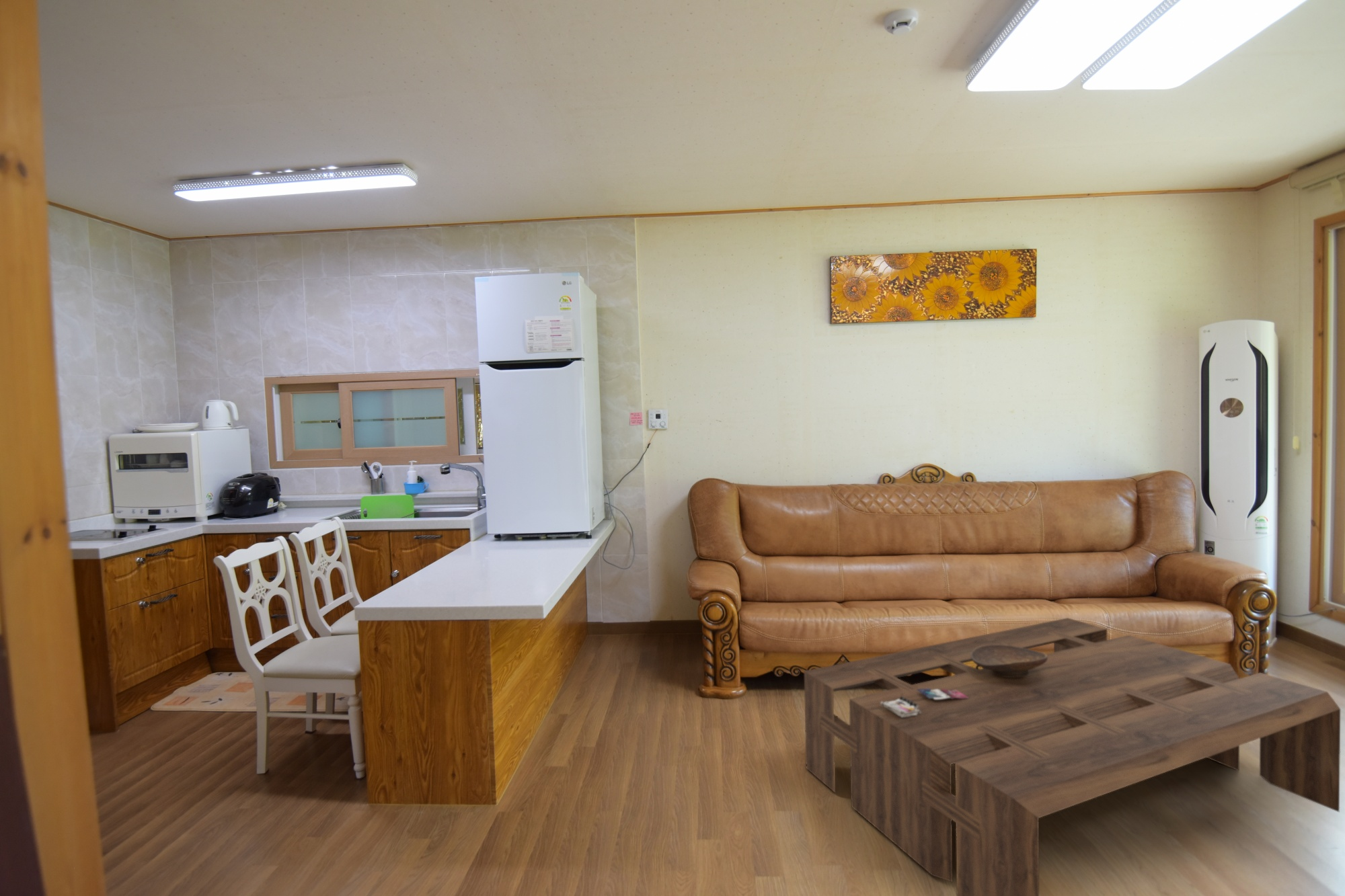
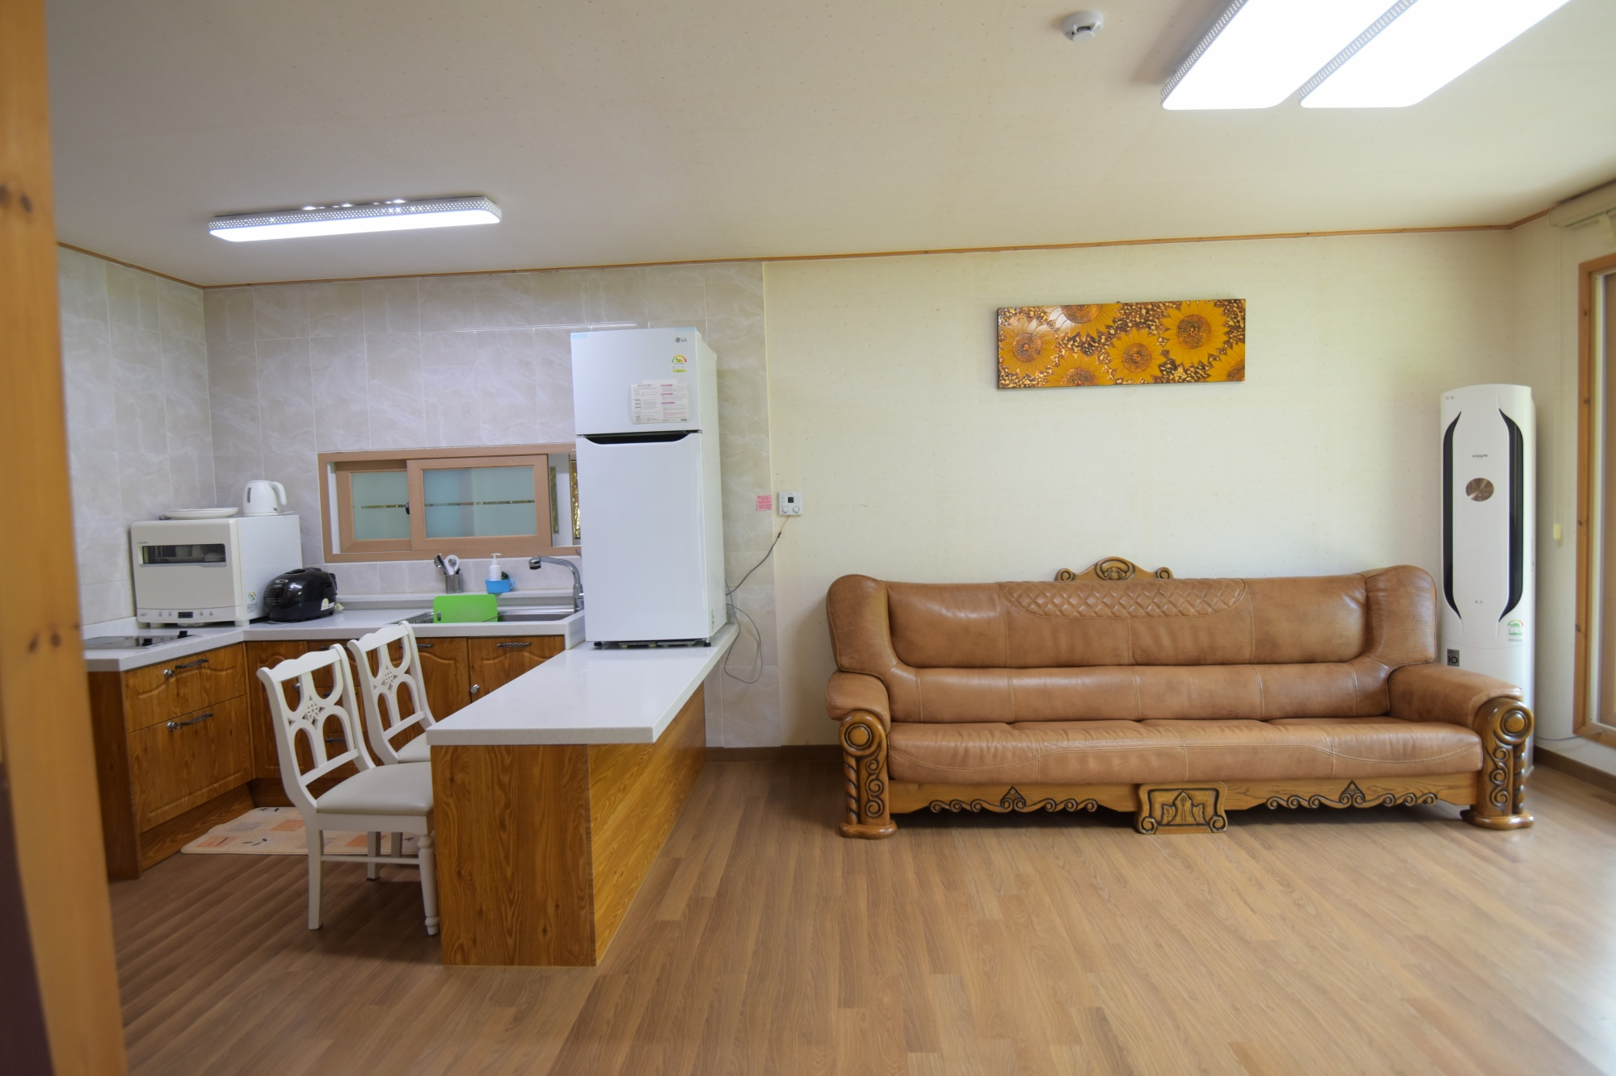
- magazine (925, 695)
- decorative bowl (1009, 661)
- coffee table (1048, 733)
